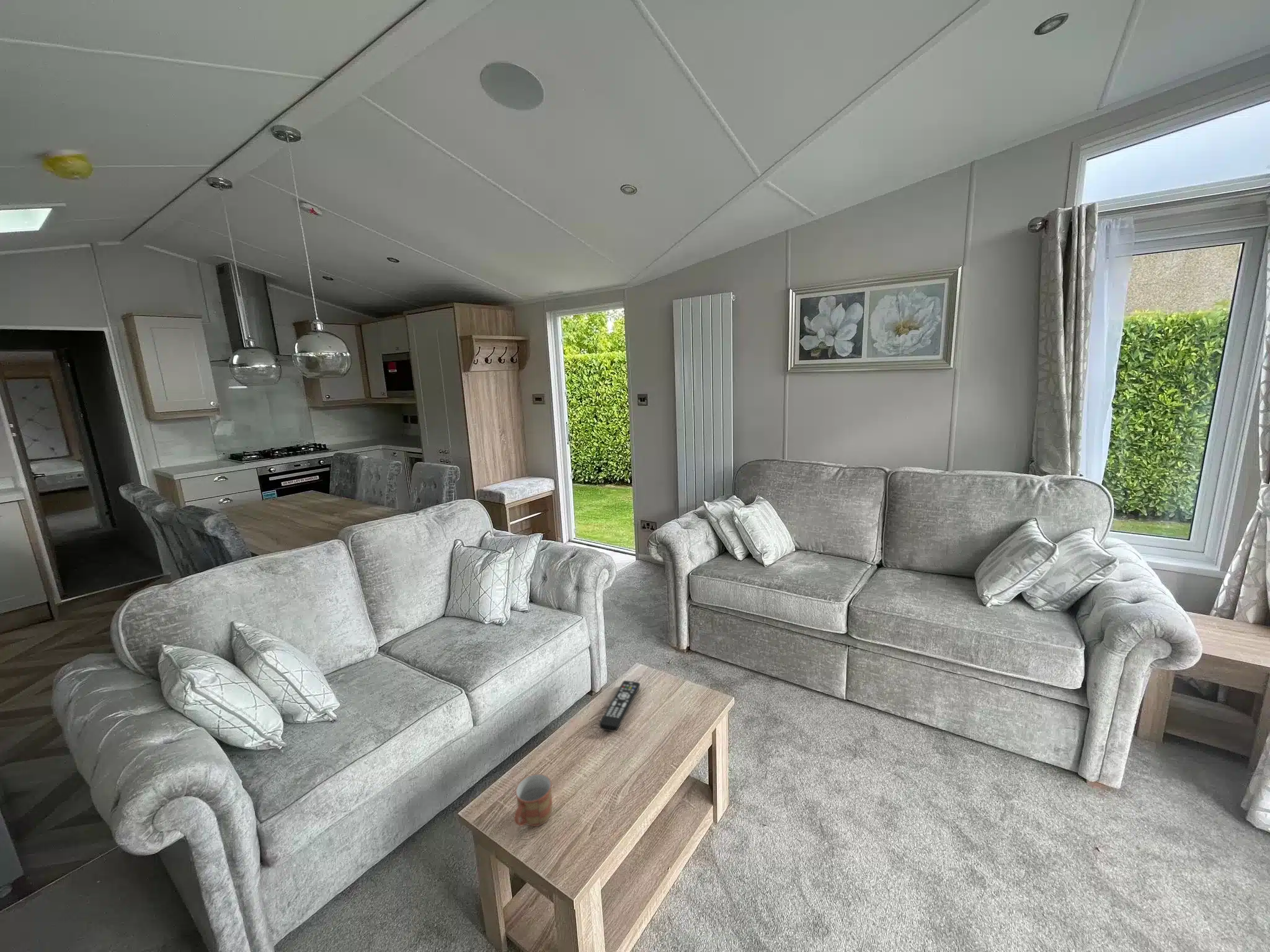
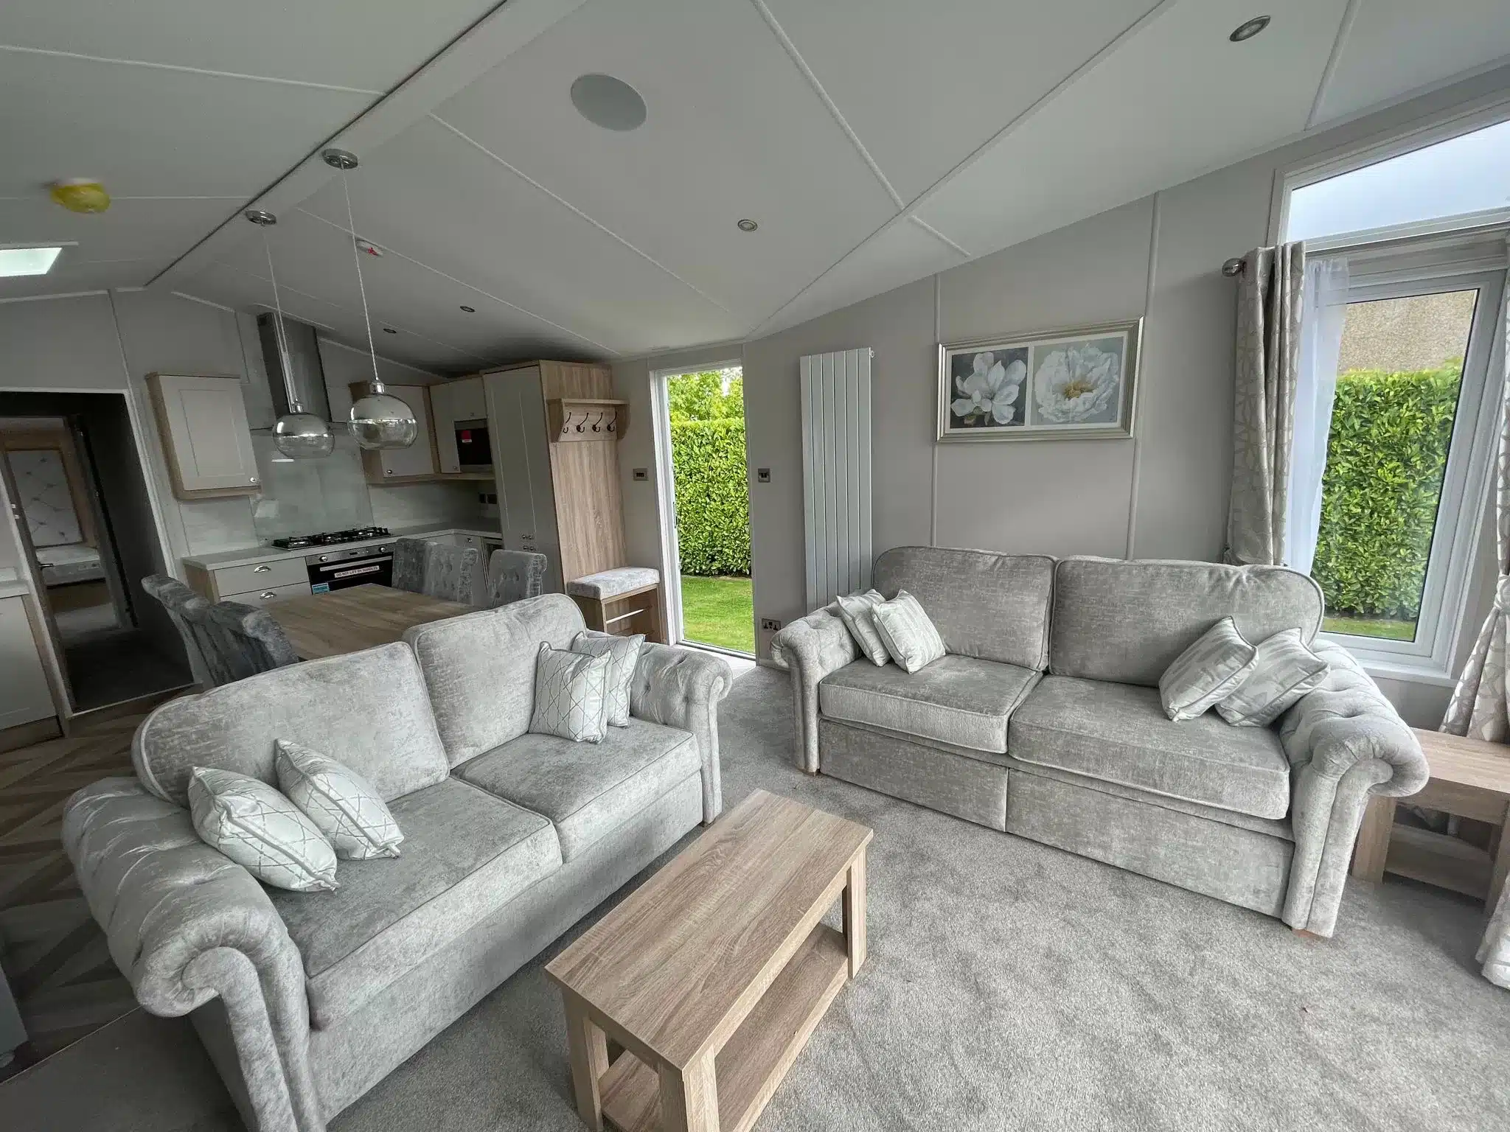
- remote control (621, 704)
- mug (531, 805)
